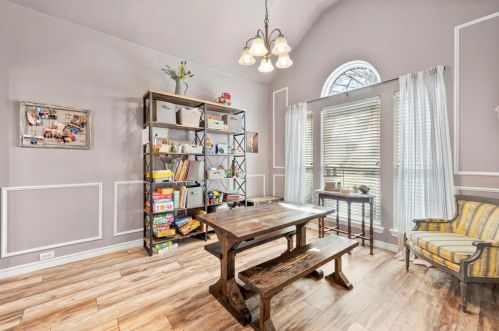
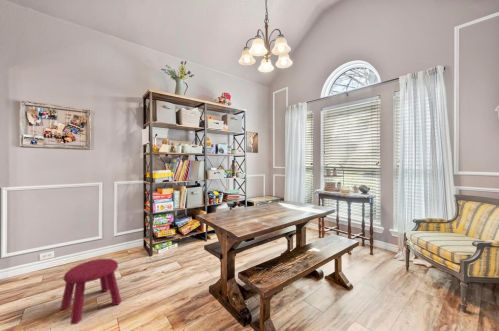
+ stool (89, 281)
